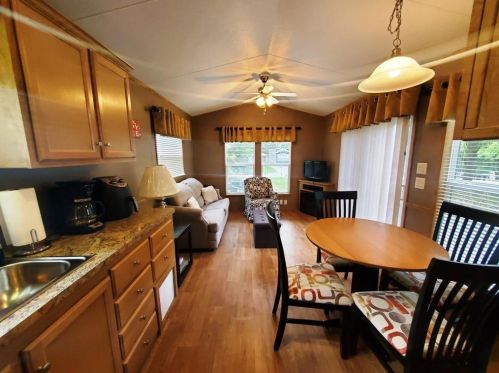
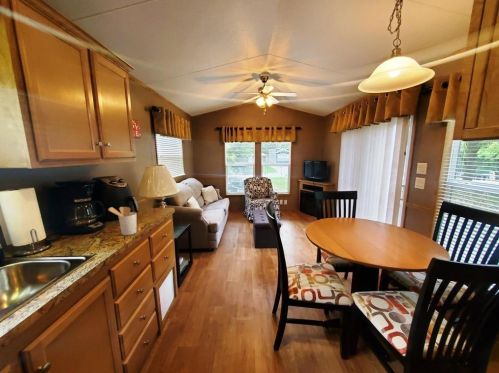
+ utensil holder (123, 219)
